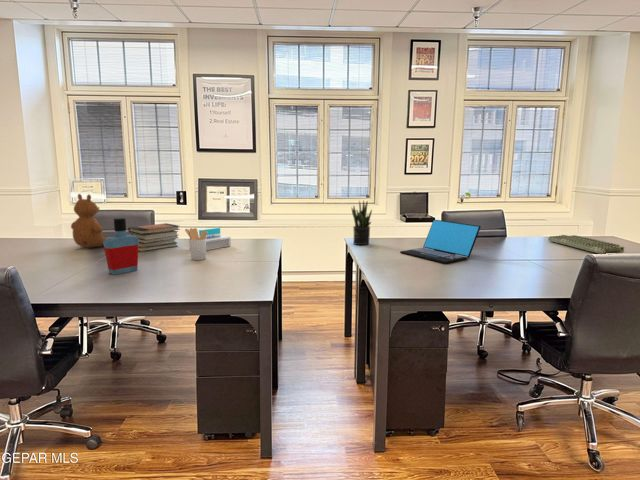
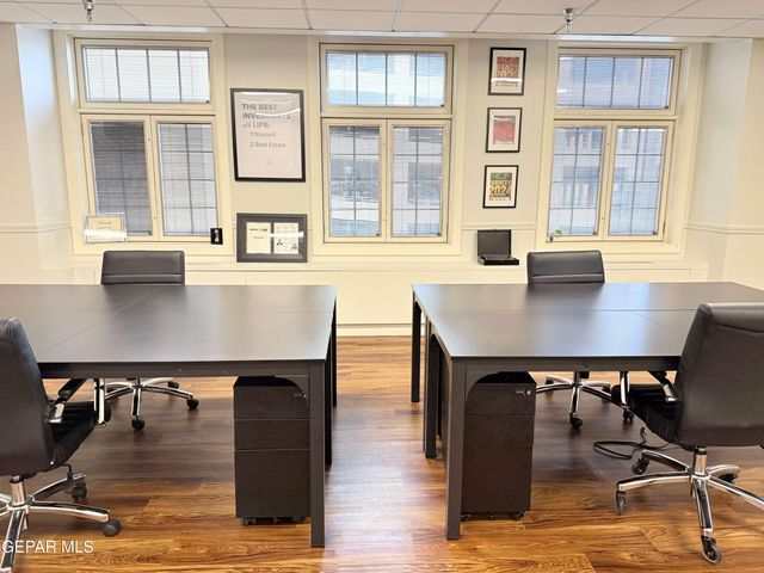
- tissue box (210, 238)
- book stack (154, 236)
- potted plant (361, 222)
- computer keyboard (584, 243)
- laptop (439, 239)
- utensil holder (195, 243)
- teddy bear (93, 220)
- bottle (121, 245)
